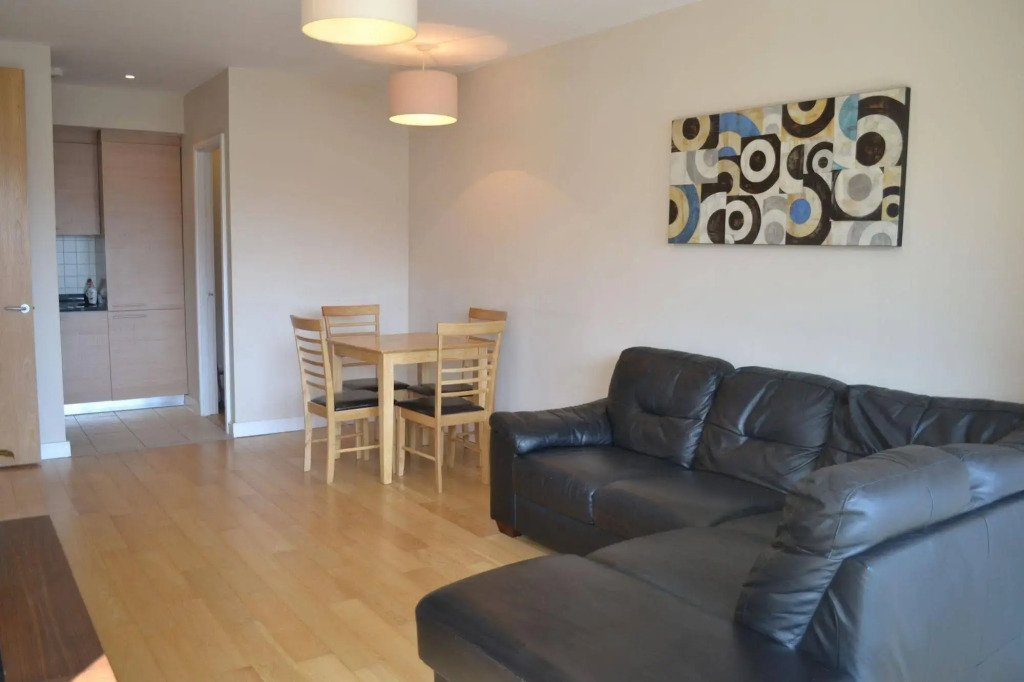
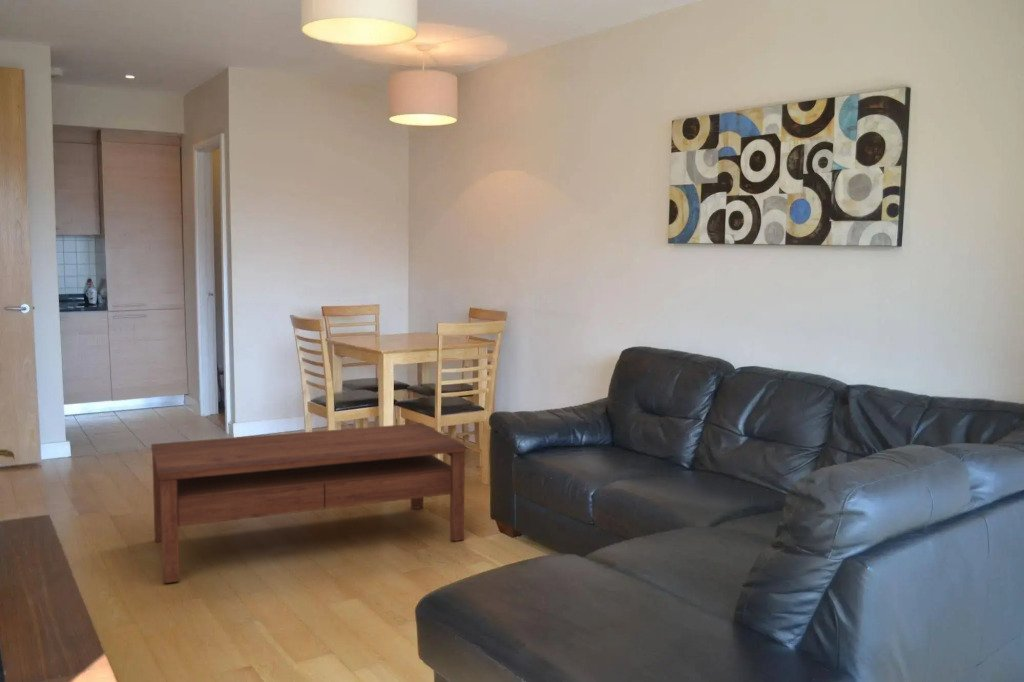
+ coffee table (310, 492)
